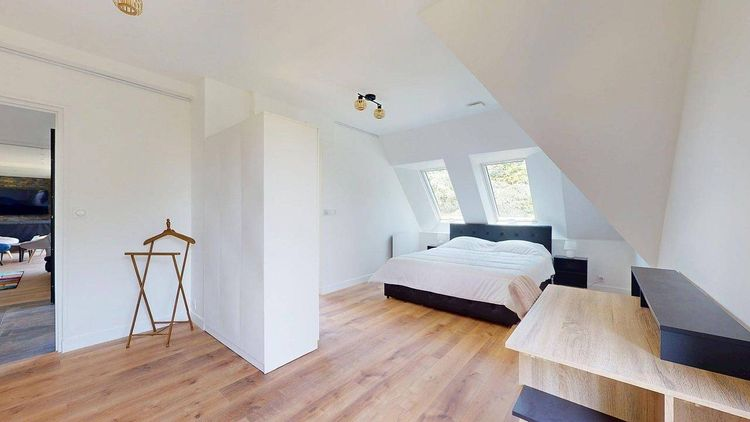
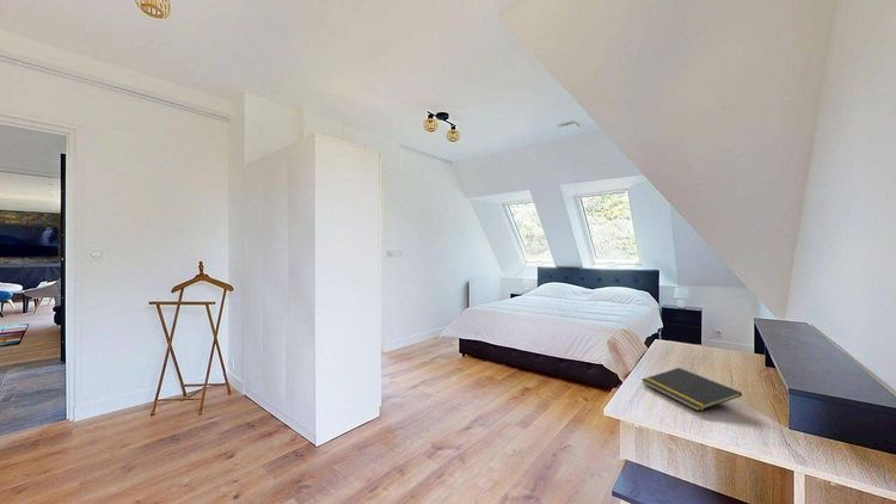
+ notepad (687, 387)
